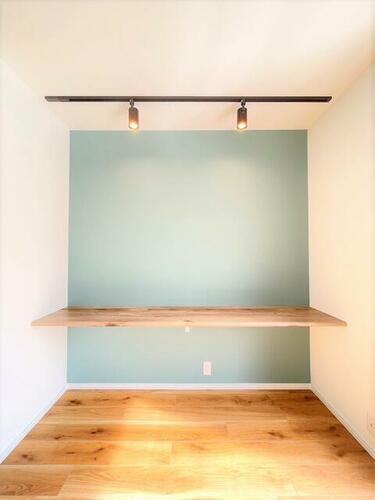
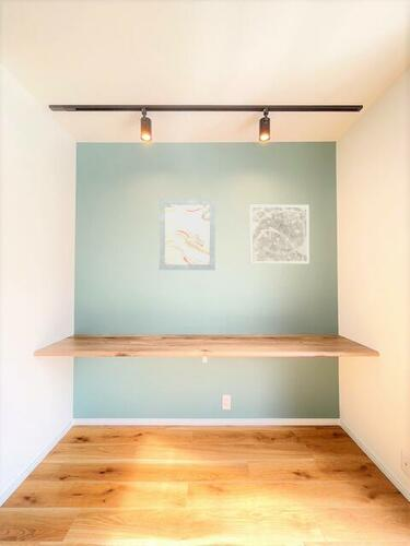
+ wall art (279, 234)
+ wall art (187, 235)
